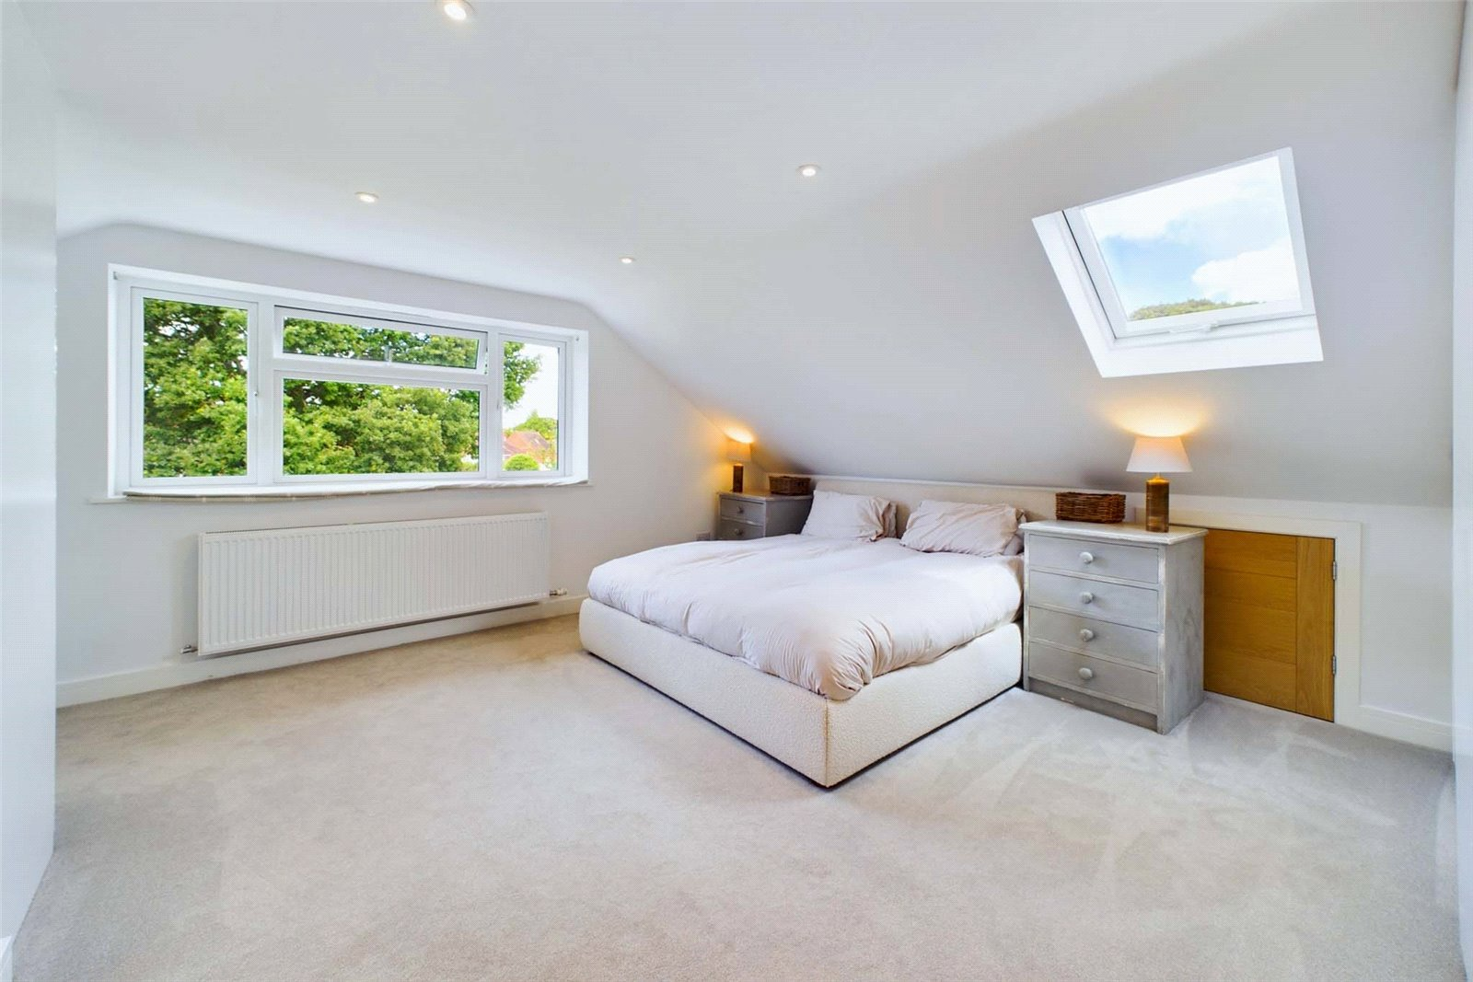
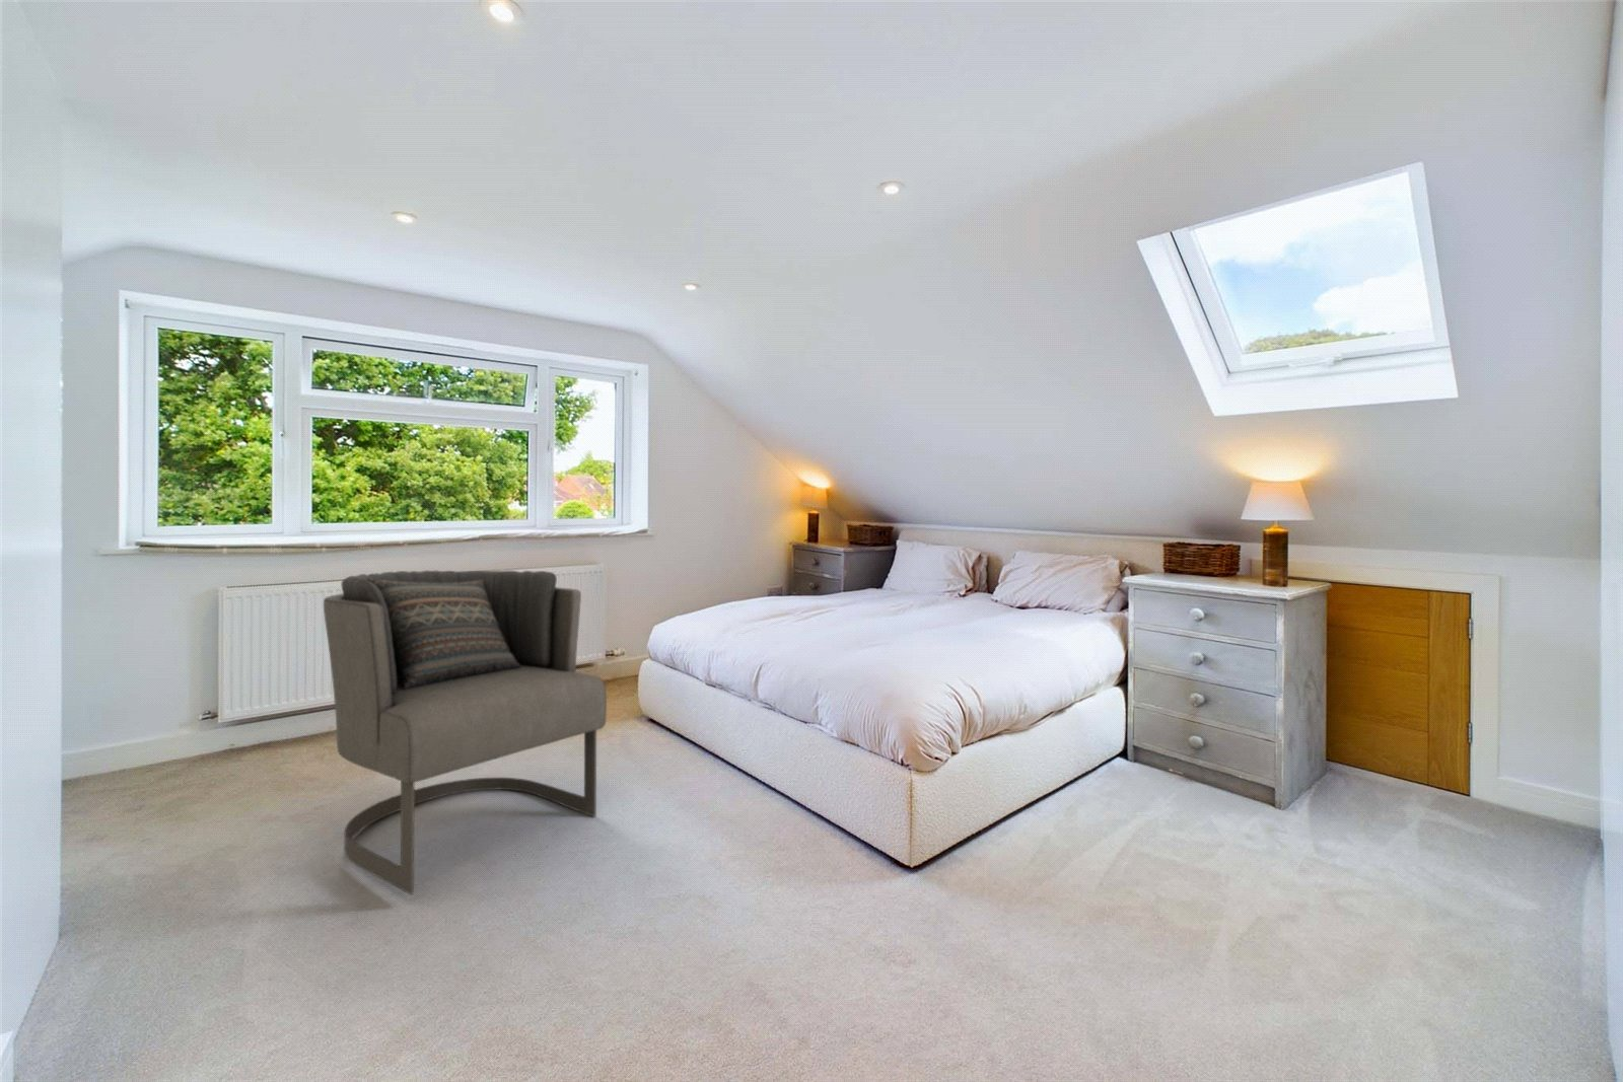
+ armchair (456, 699)
